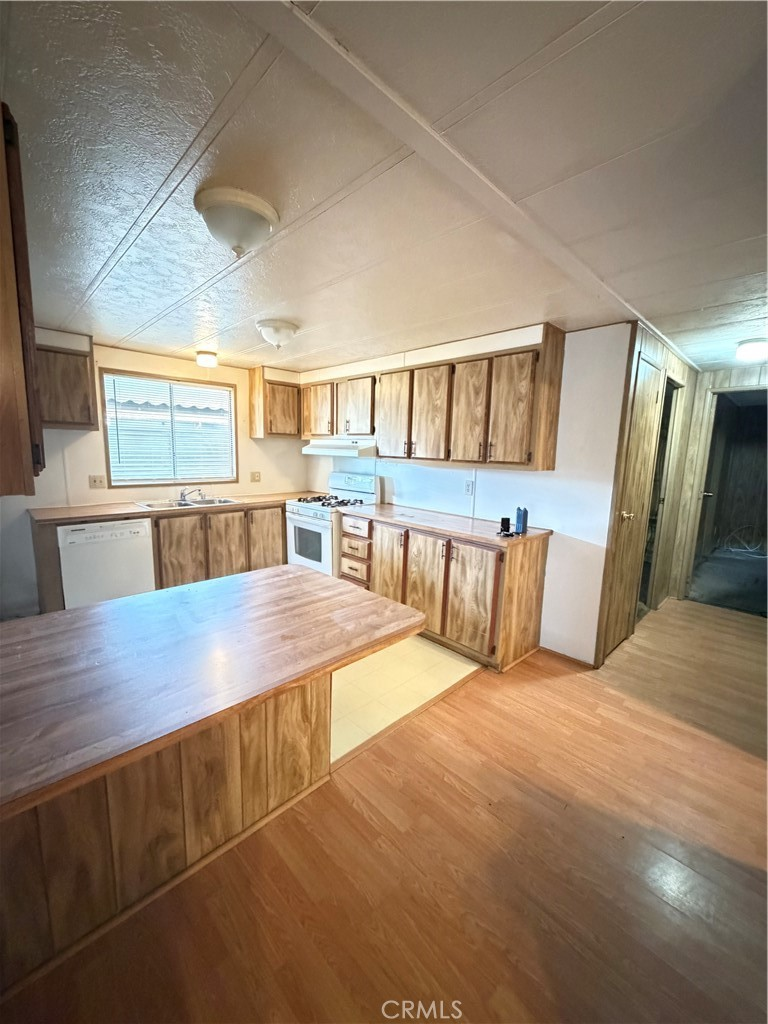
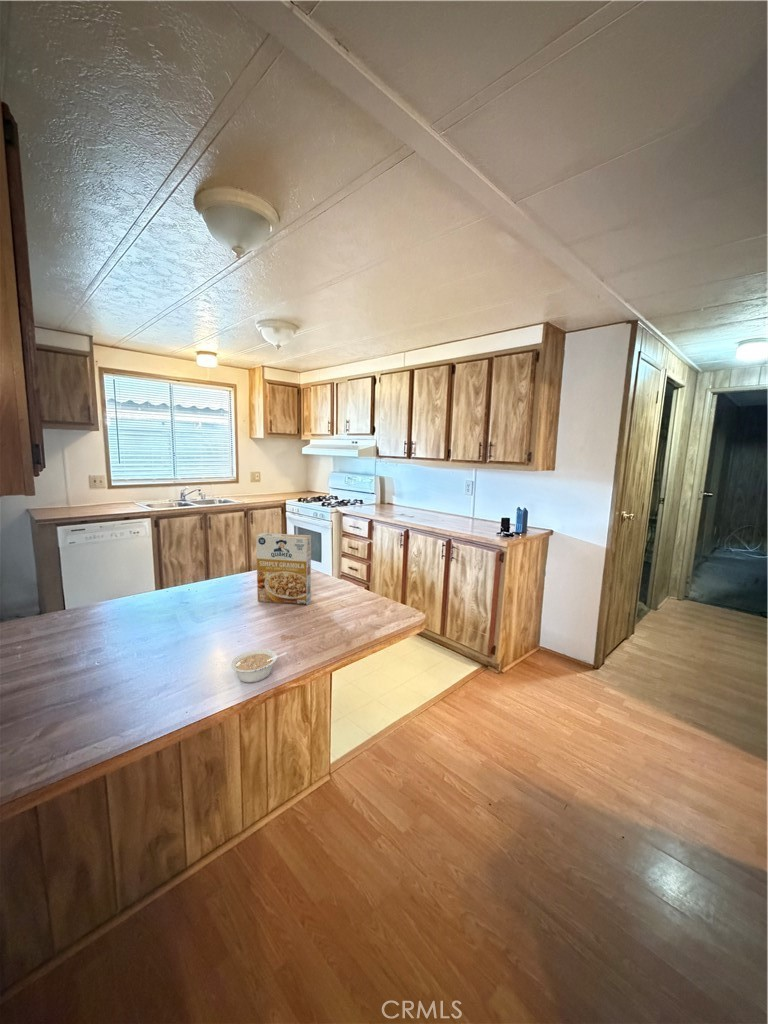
+ cereal box (284, 568)
+ legume (256, 664)
